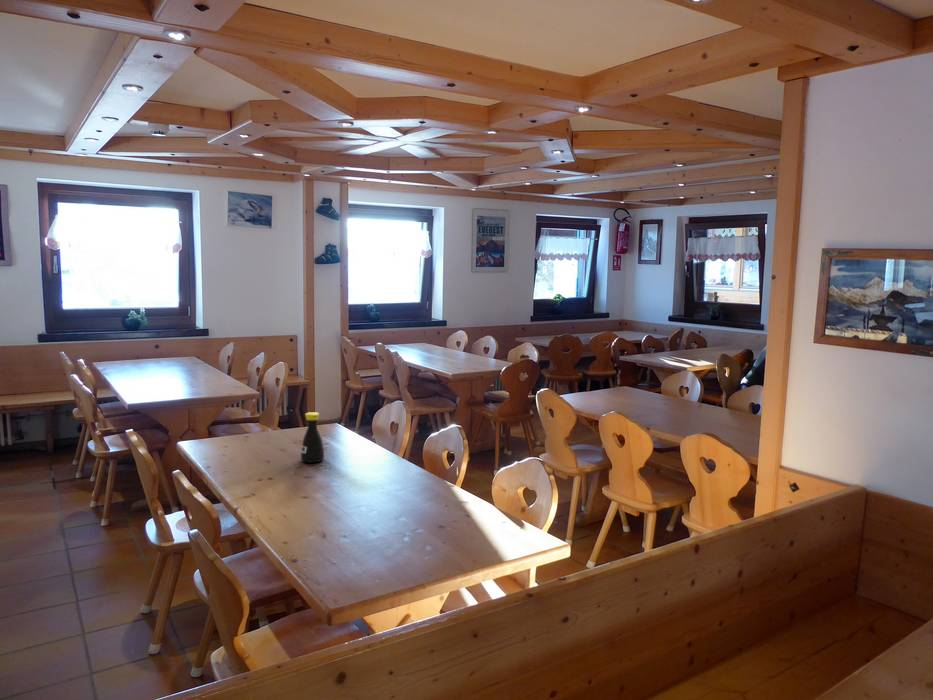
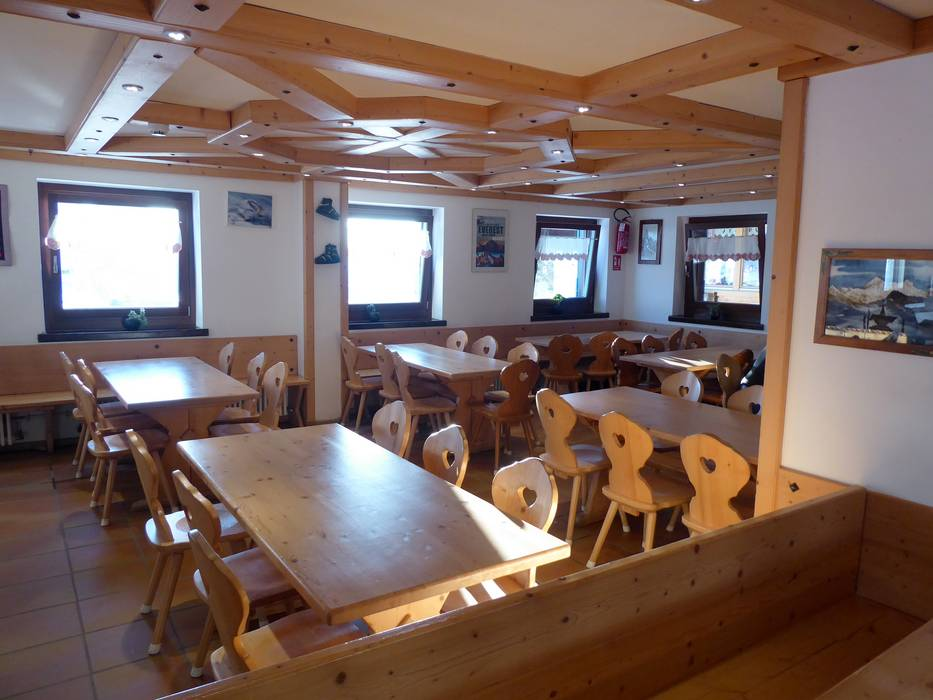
- bottle (312, 436)
